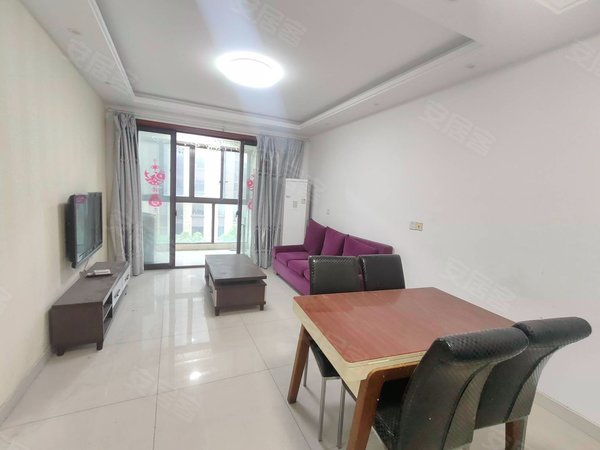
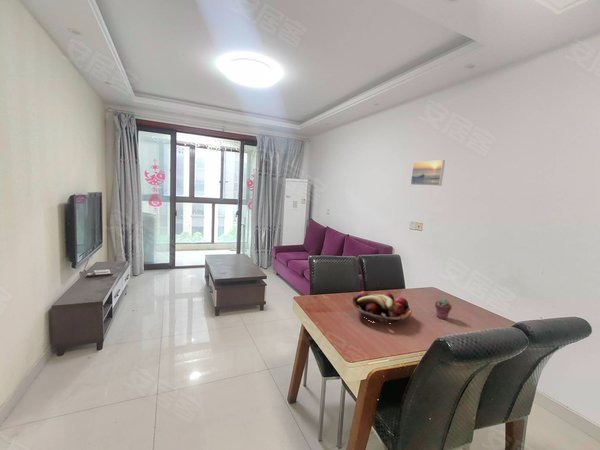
+ fruit basket (381, 305)
+ potted succulent (442, 307)
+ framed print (426, 173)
